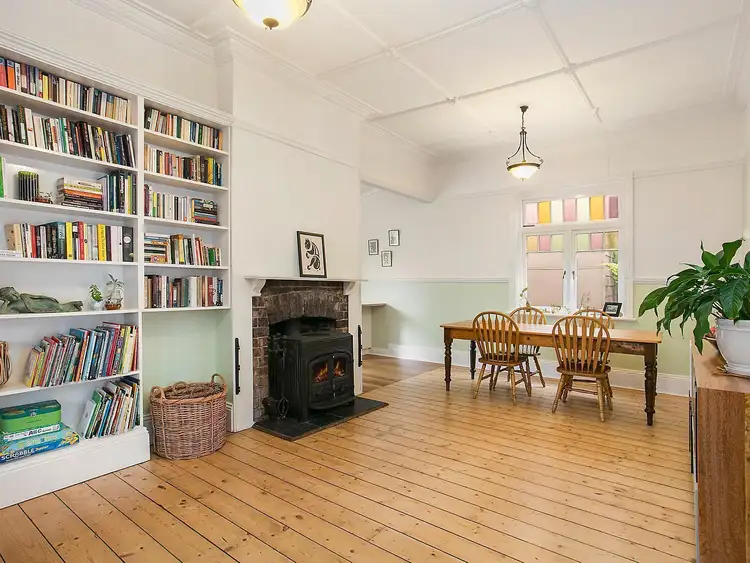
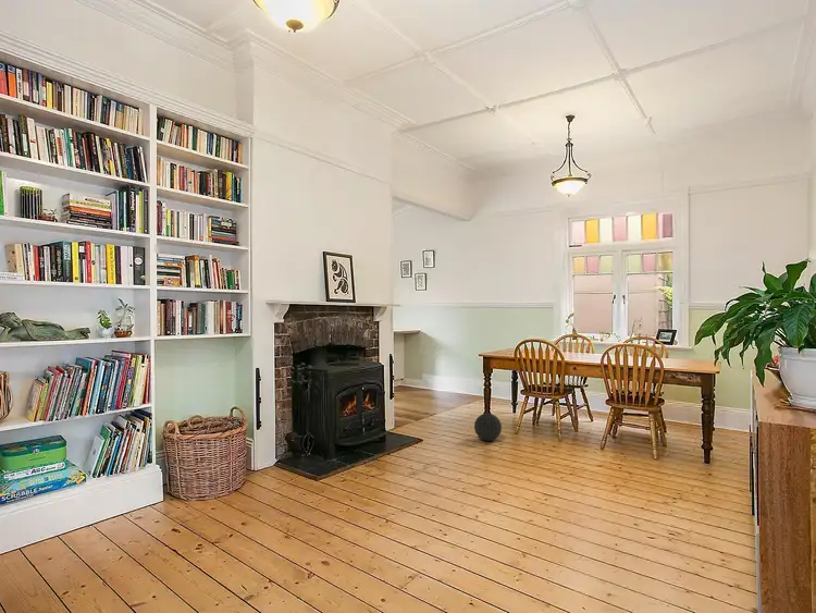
+ ball (487, 427)
